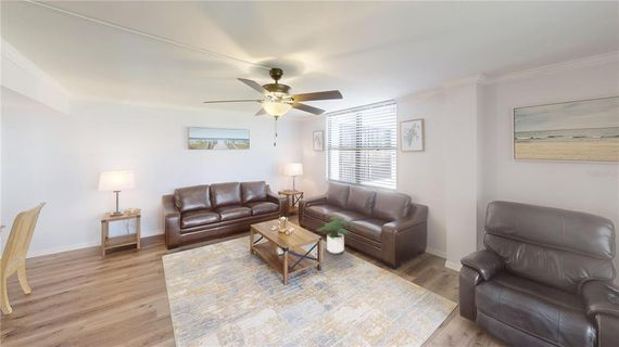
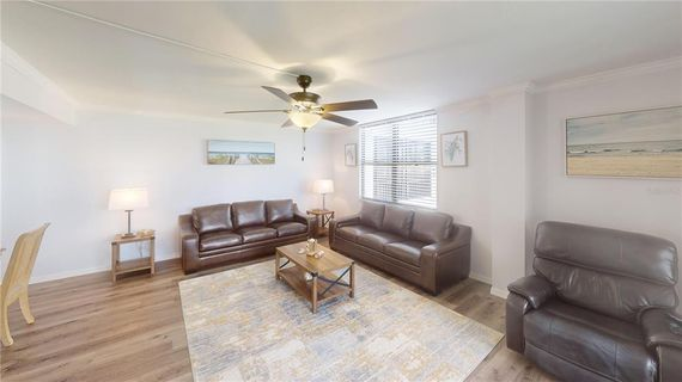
- potted plant (334, 234)
